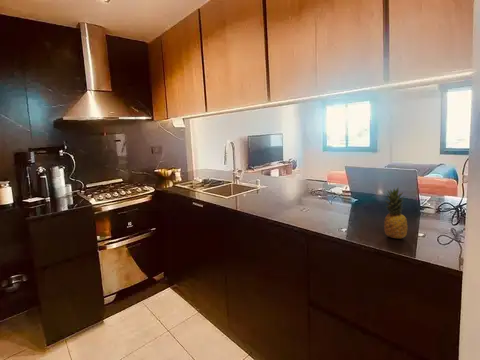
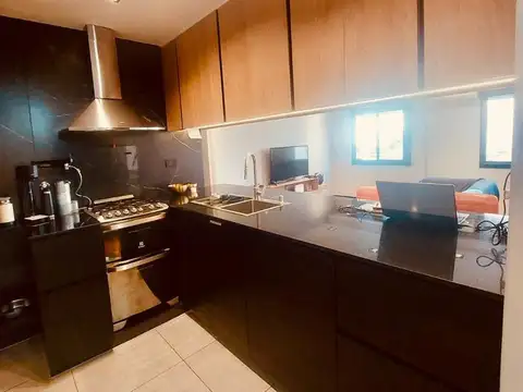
- fruit (395, 212)
